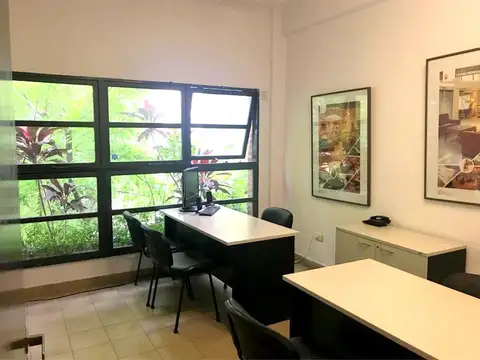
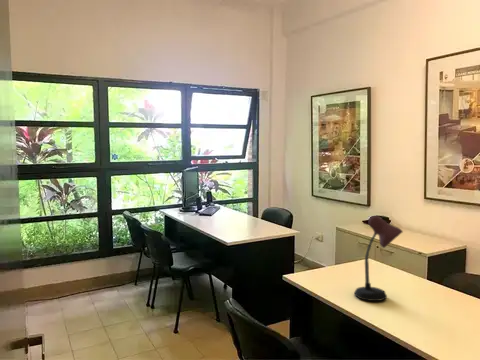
+ desk lamp (368, 256)
